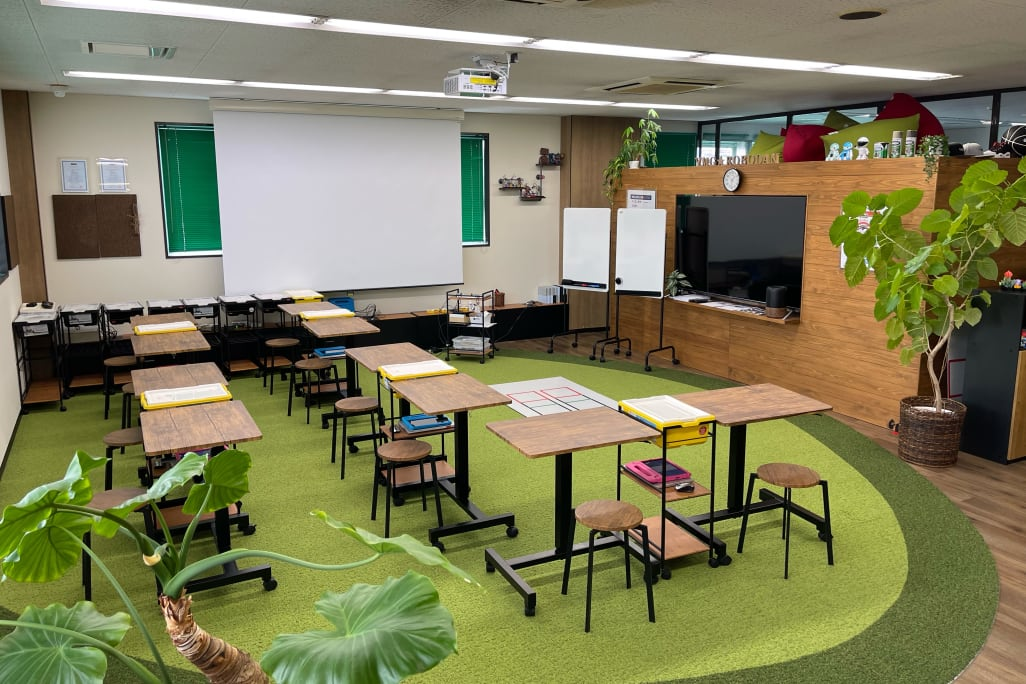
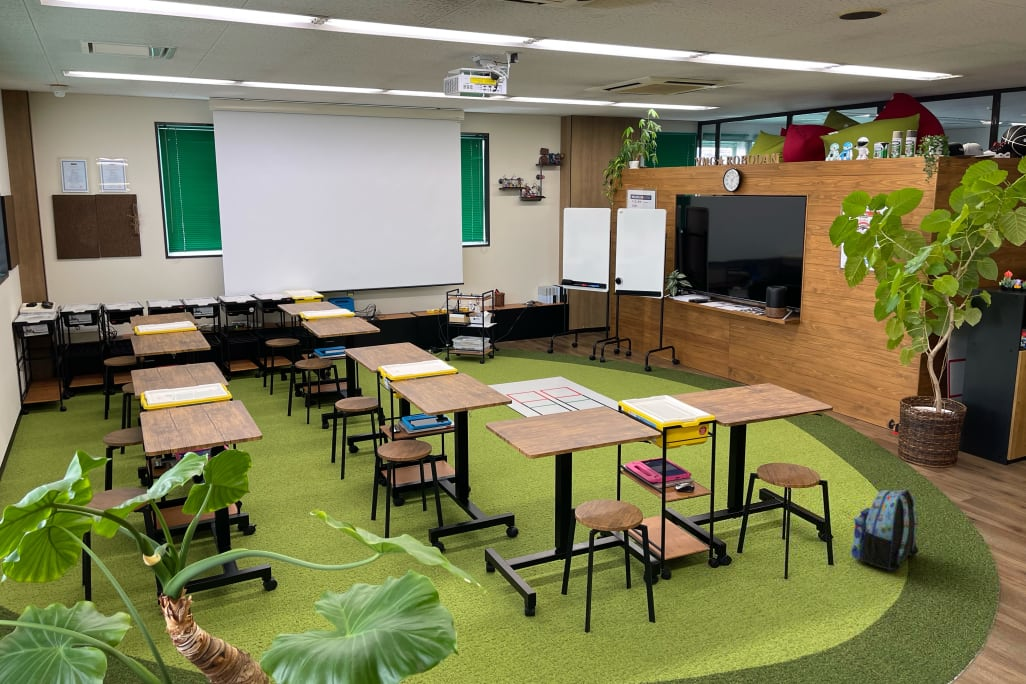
+ backpack (886, 523)
